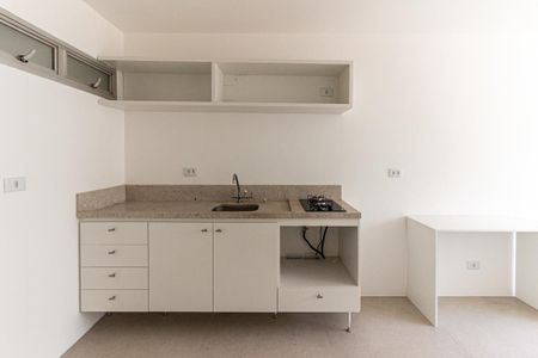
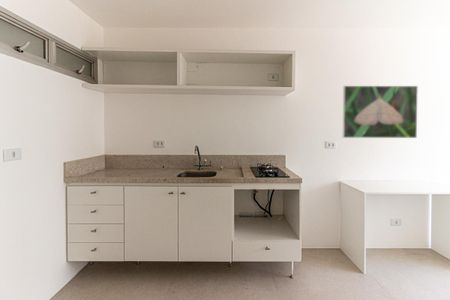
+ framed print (379, 112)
